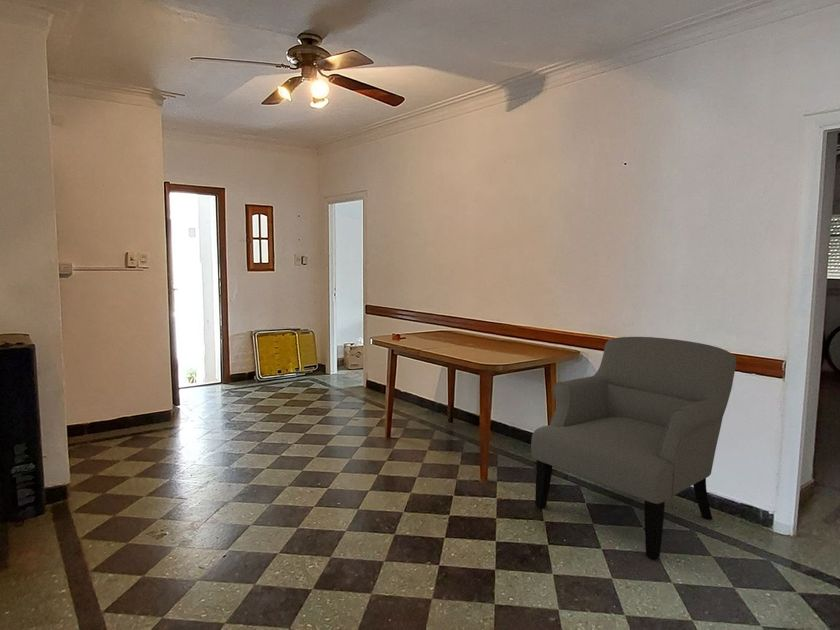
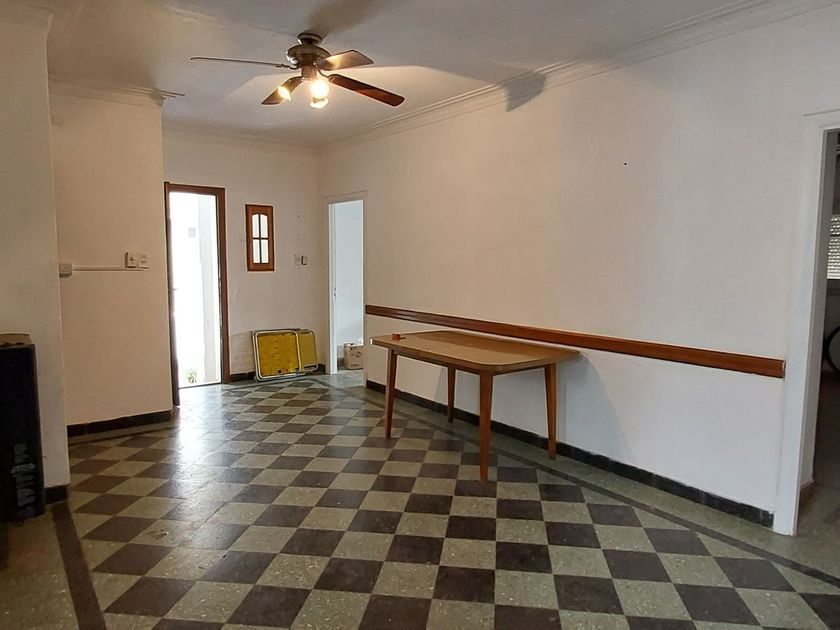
- chair (633, 428)
